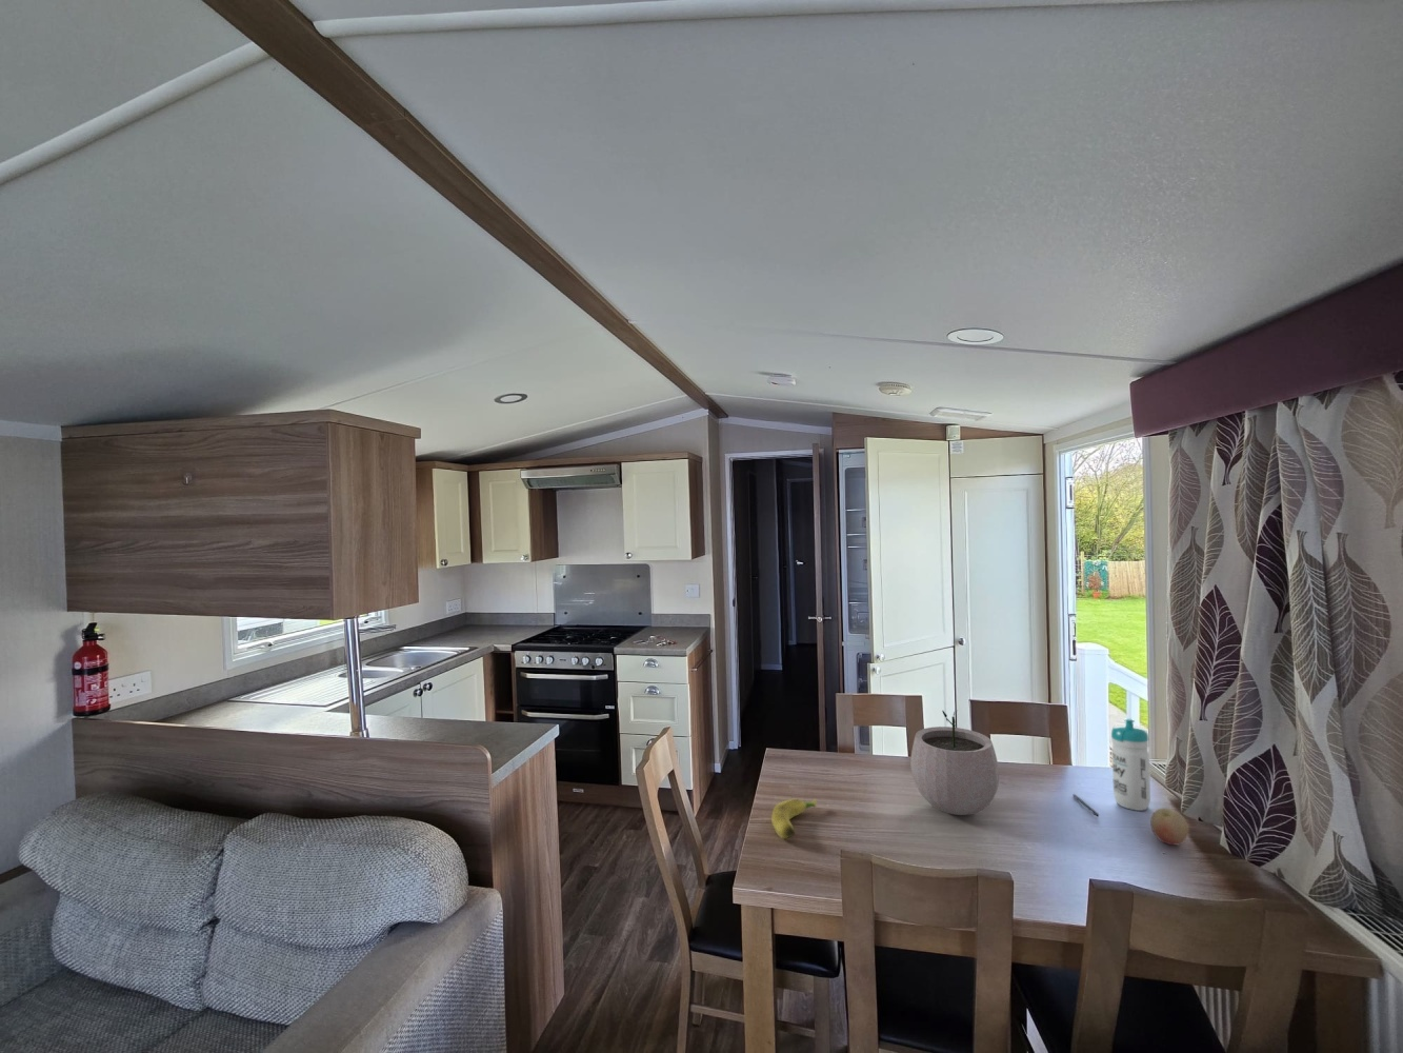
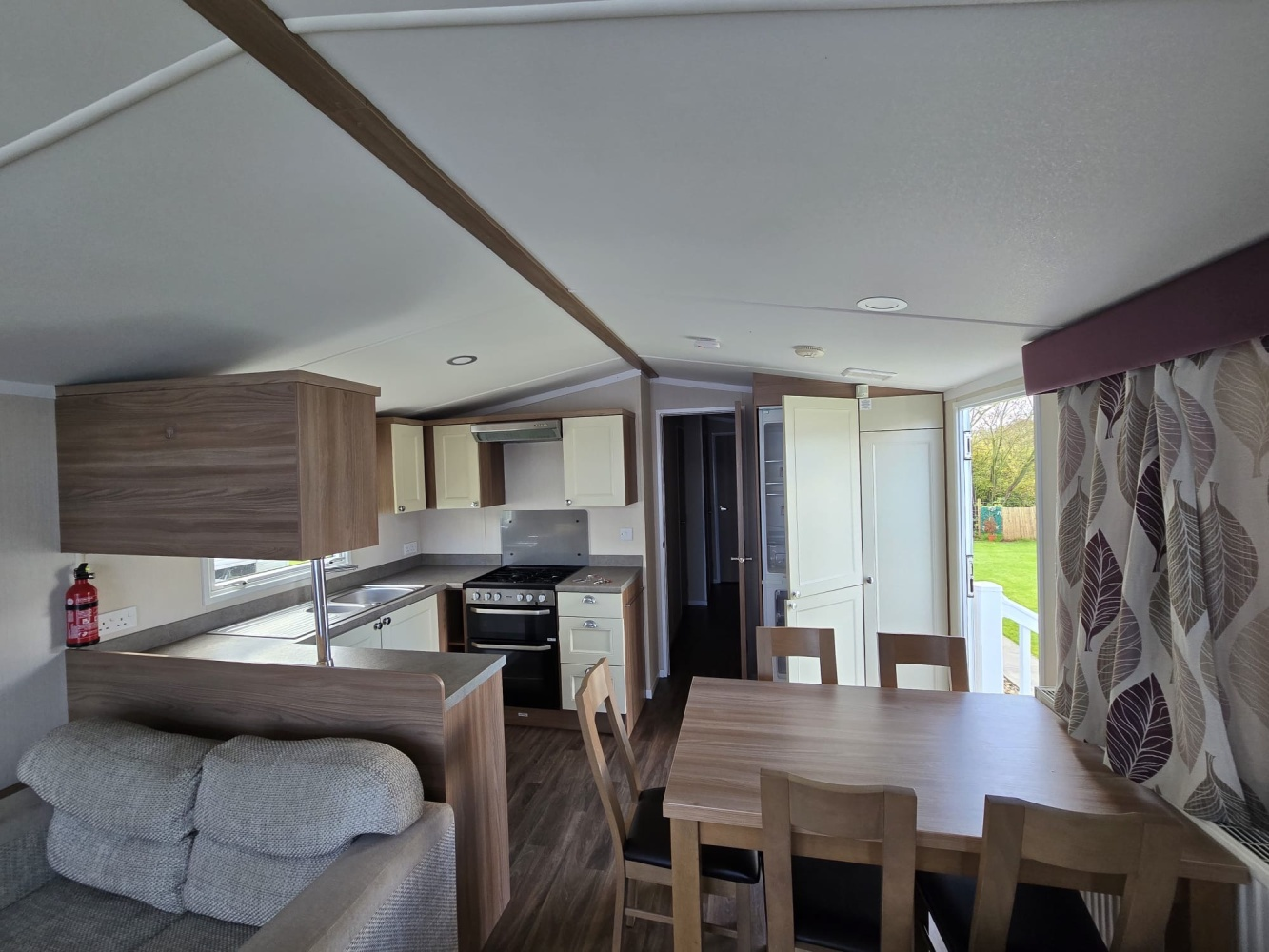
- fruit (1170, 825)
- banana (797, 814)
- plant pot (953, 757)
- pen (1085, 803)
- water bottle (1130, 761)
